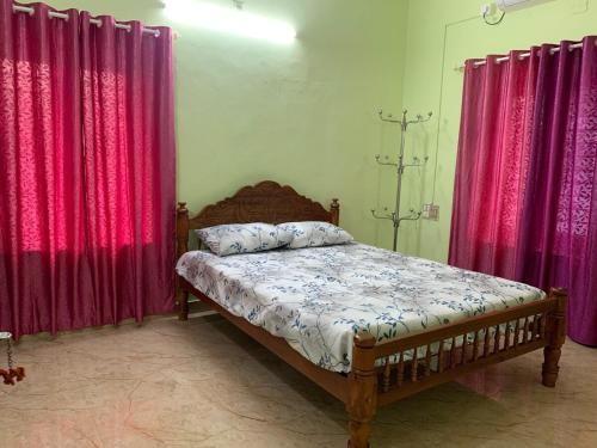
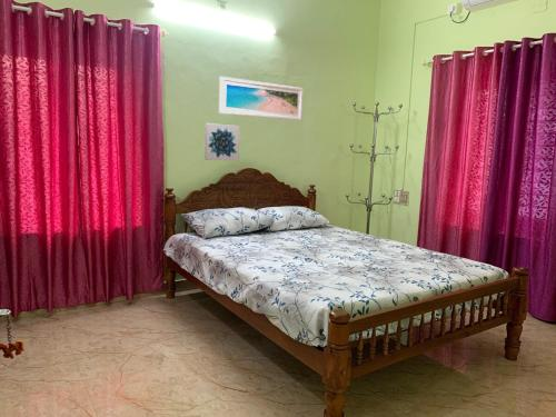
+ wall art (221, 142)
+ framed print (262, 99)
